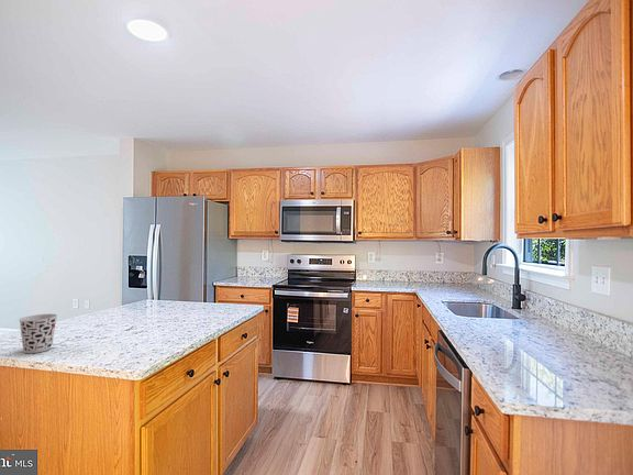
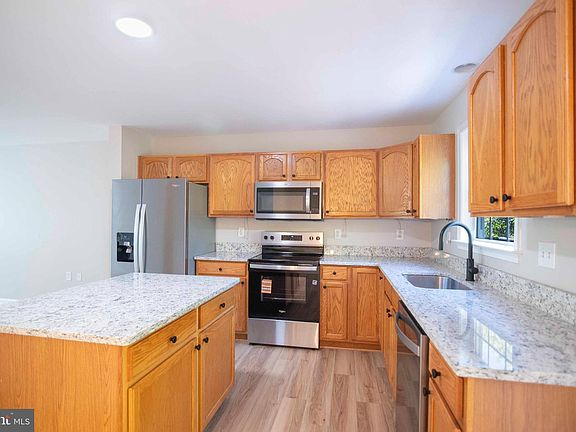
- cup (37, 333)
